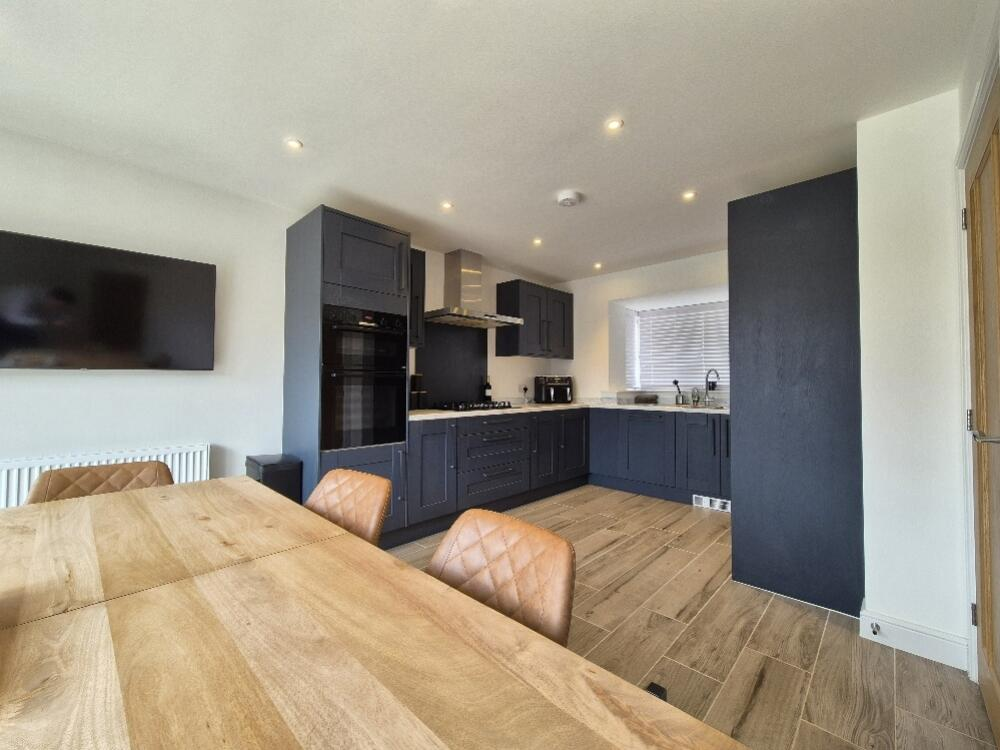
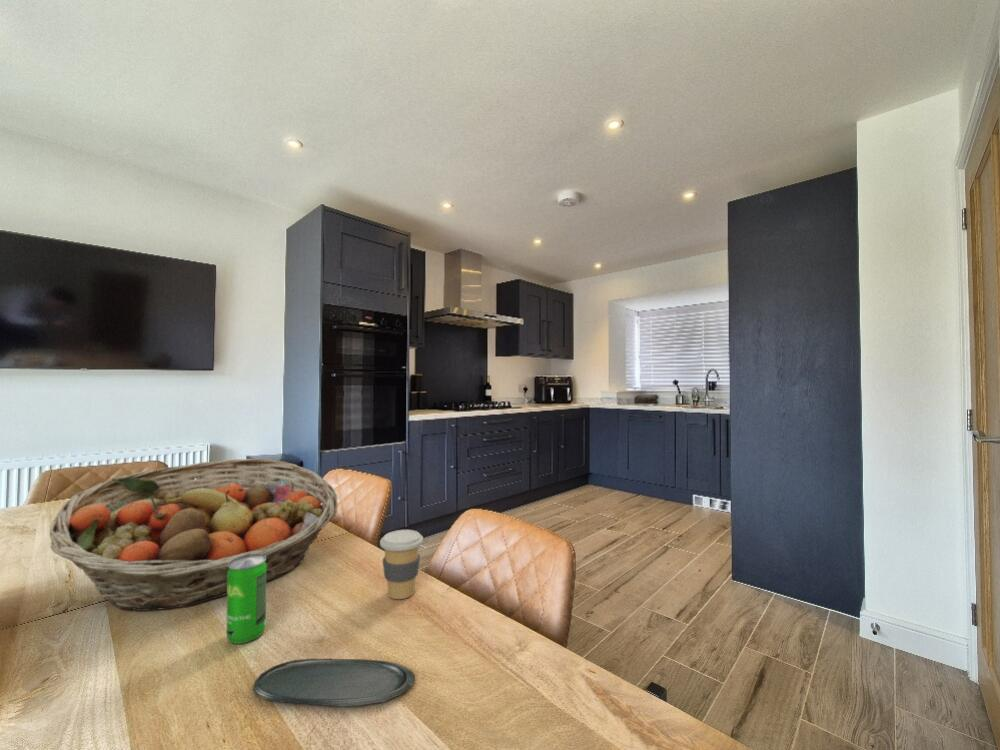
+ fruit basket (216, 521)
+ oval tray (334, 679)
+ beverage can (247, 597)
+ coffee cup (401, 564)
